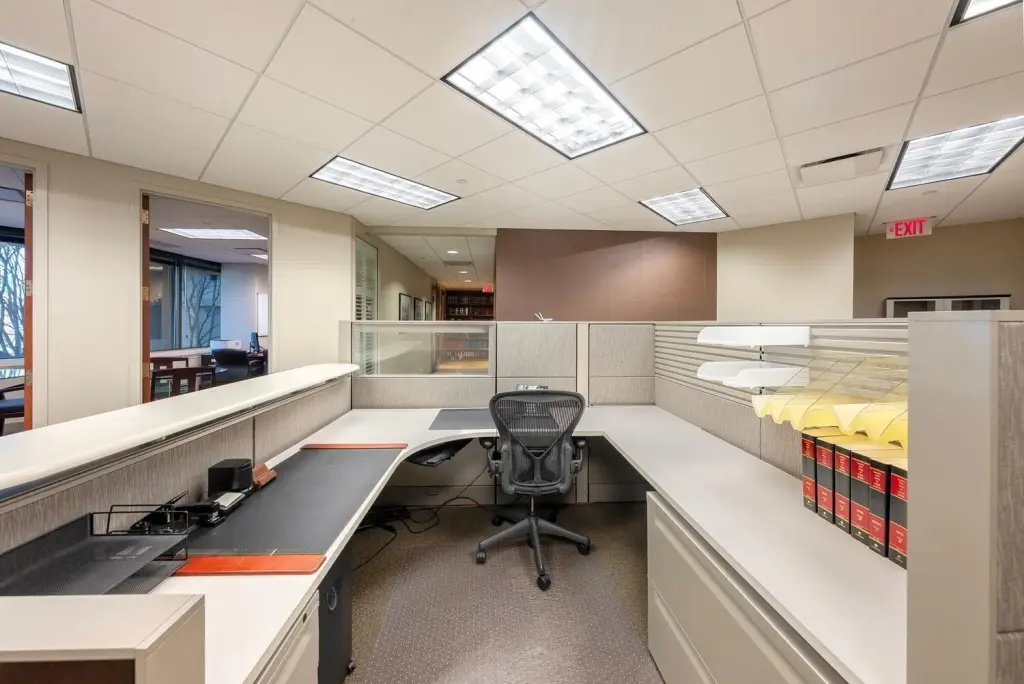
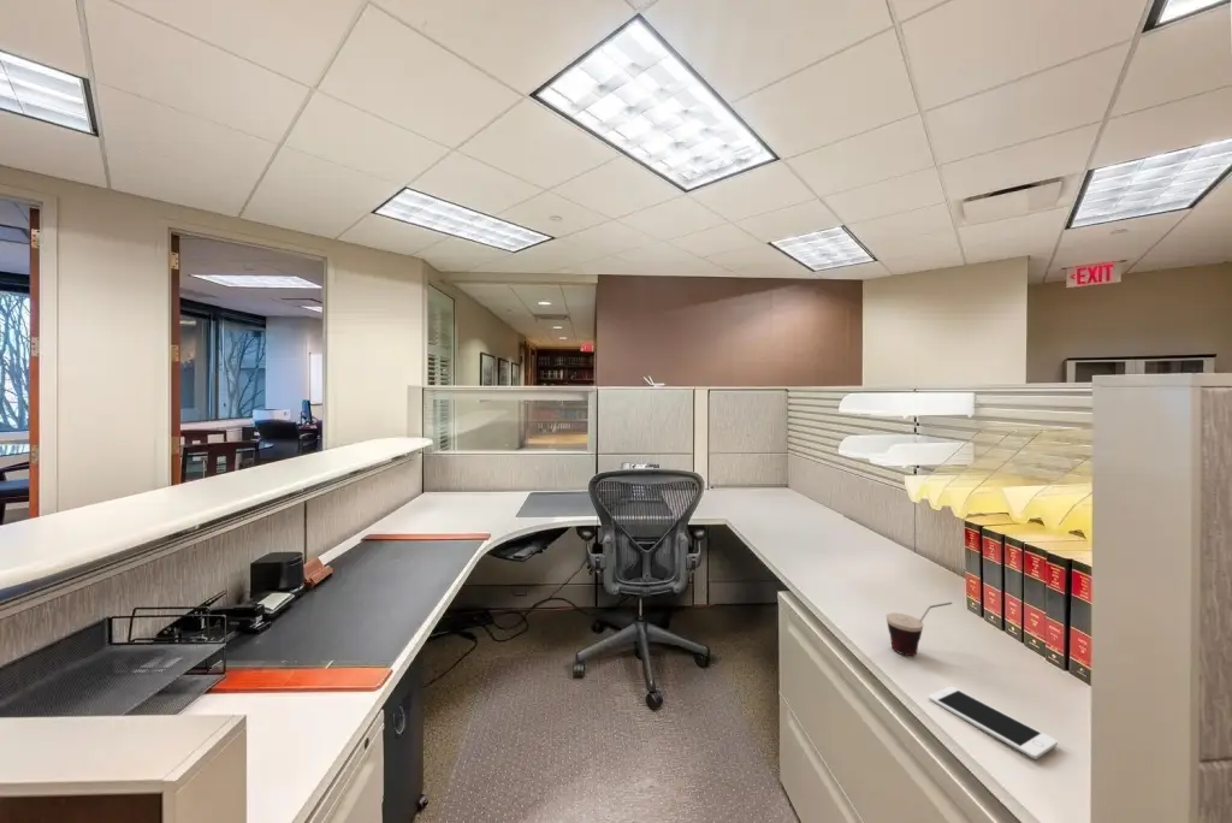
+ cup (918, 626)
+ cell phone (988, 718)
